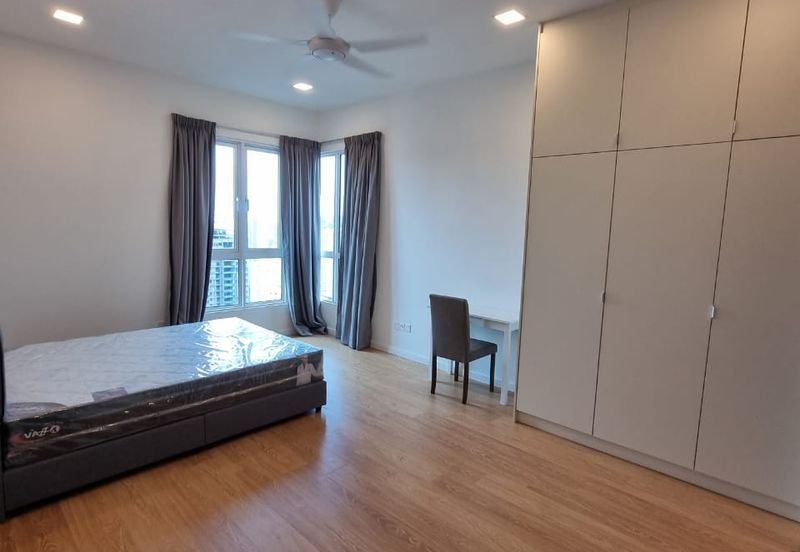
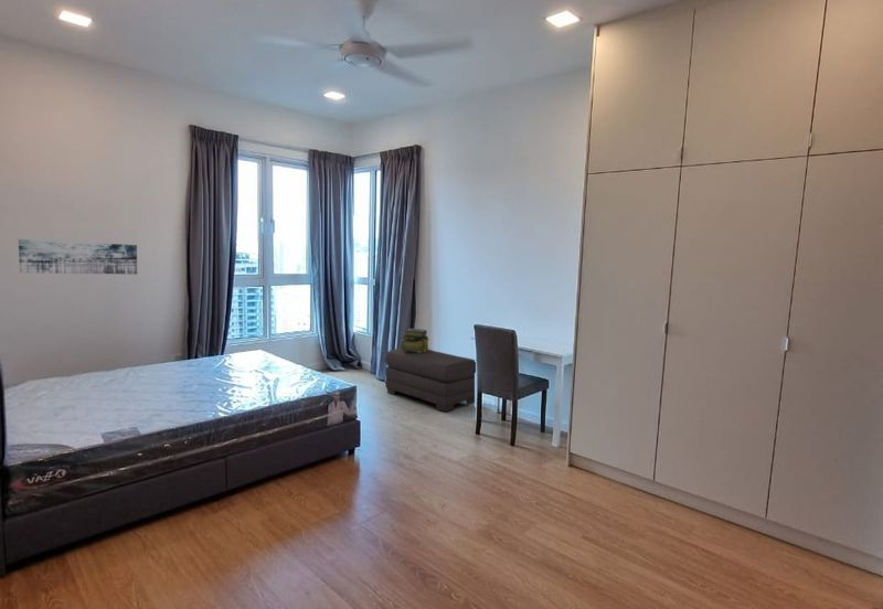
+ wall art (82, 257)
+ ottoman (430, 375)
+ stack of books (415, 339)
